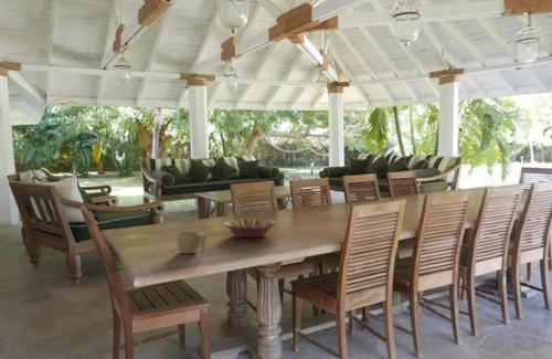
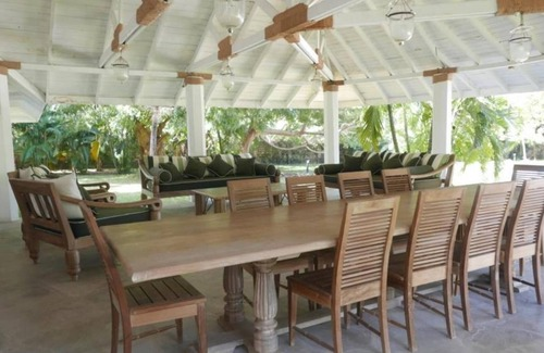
- serving bowl (250, 229)
- cup (192, 243)
